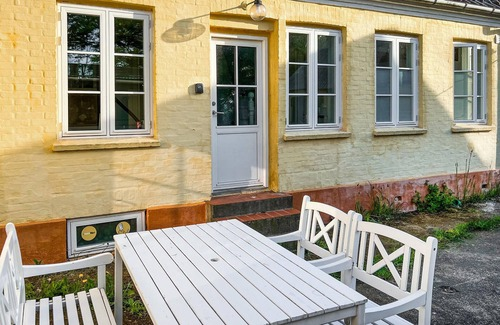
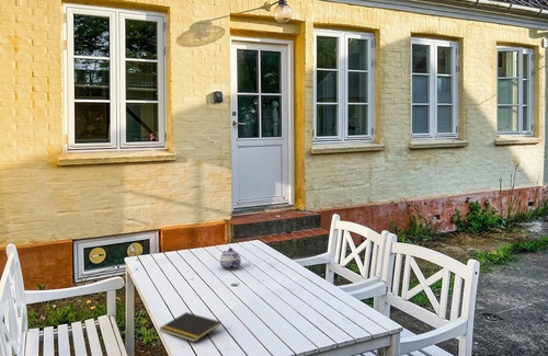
+ notepad (190, 325)
+ teapot (230, 257)
